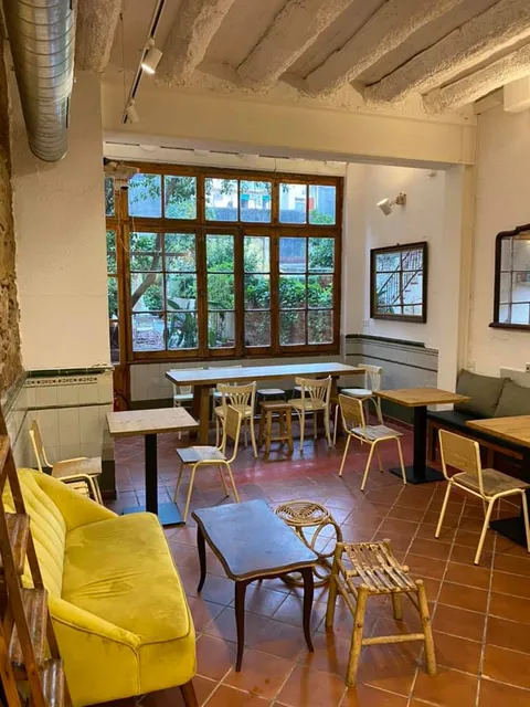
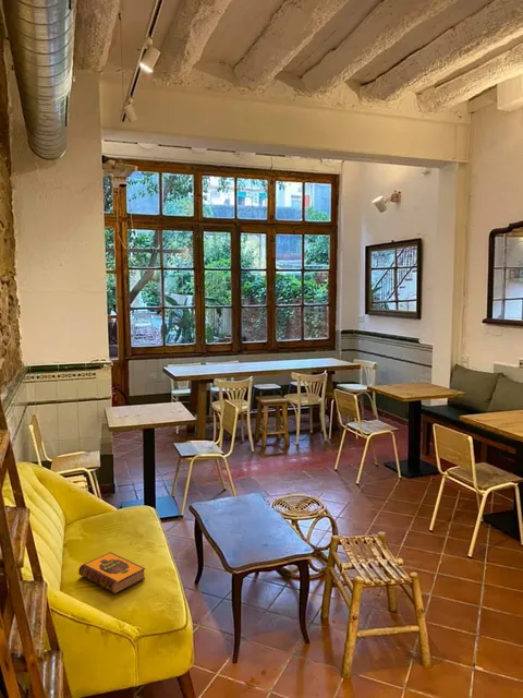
+ hardback book (111, 573)
